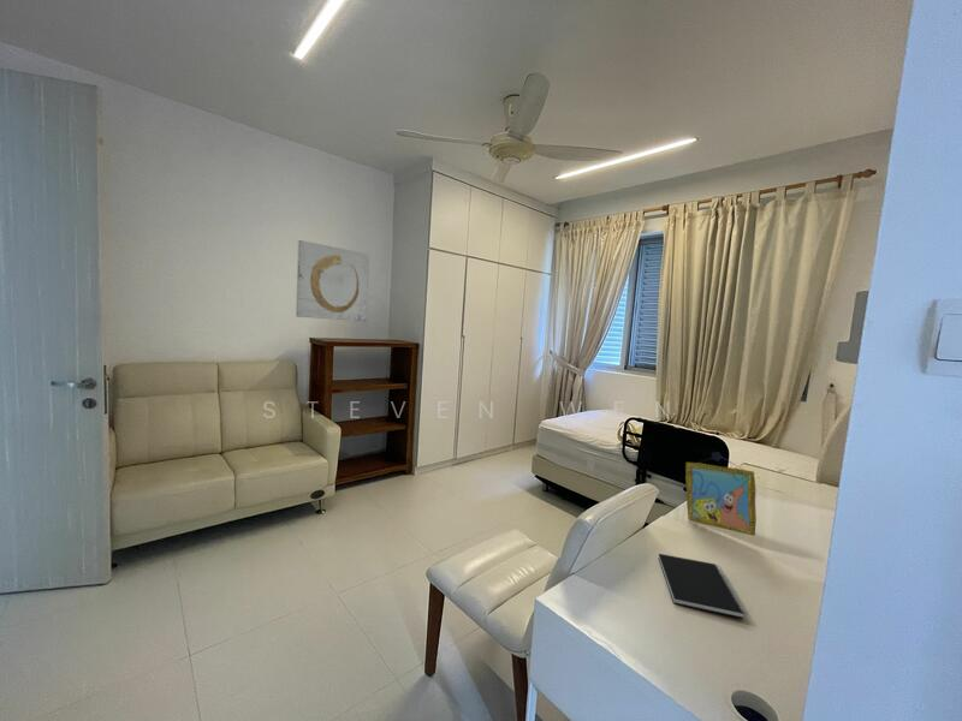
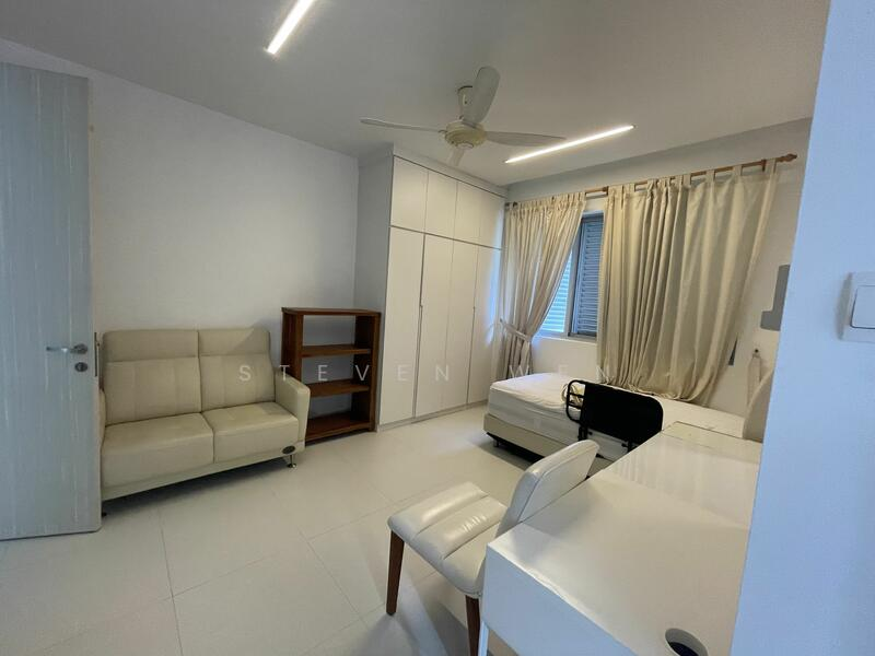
- picture frame (718, 491)
- notebook (699, 582)
- wall art (334, 284)
